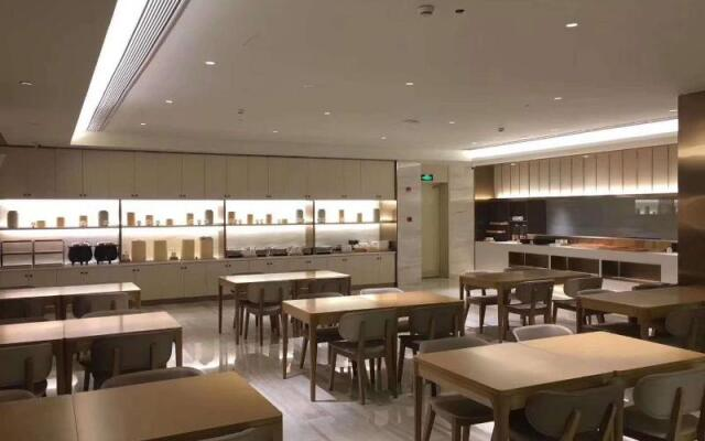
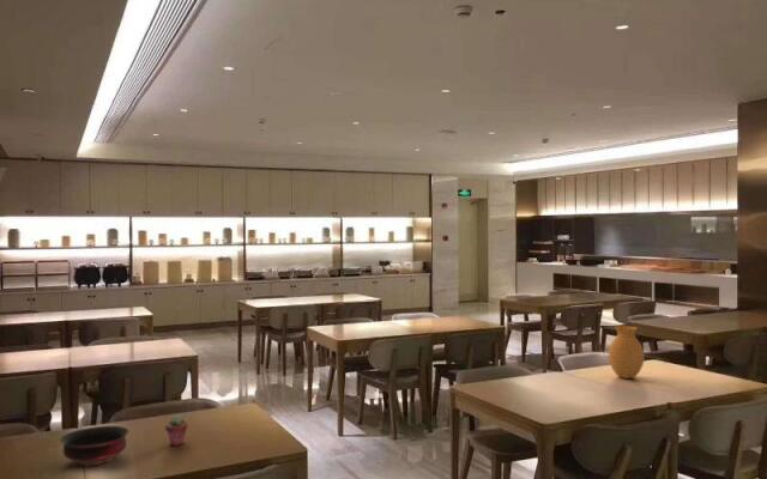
+ potted succulent (176, 429)
+ vase (626, 352)
+ bowl (95, 447)
